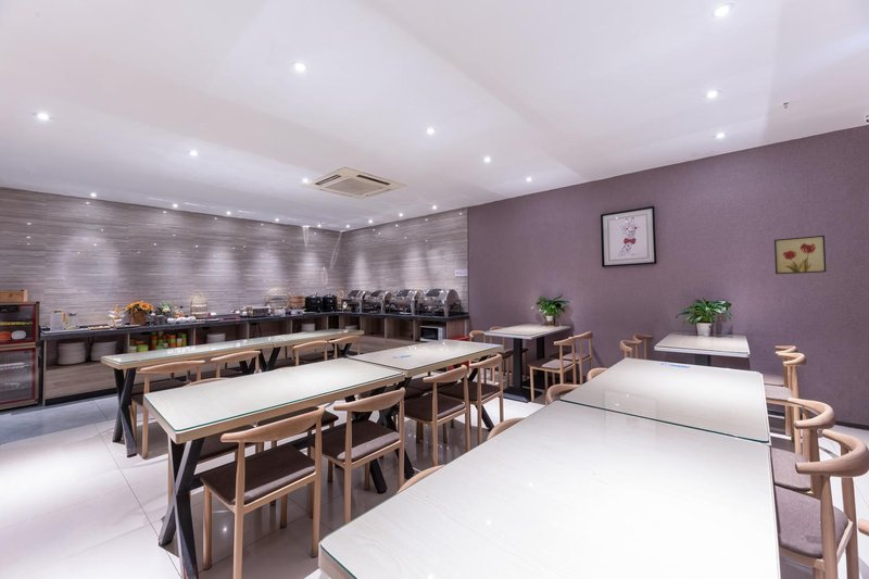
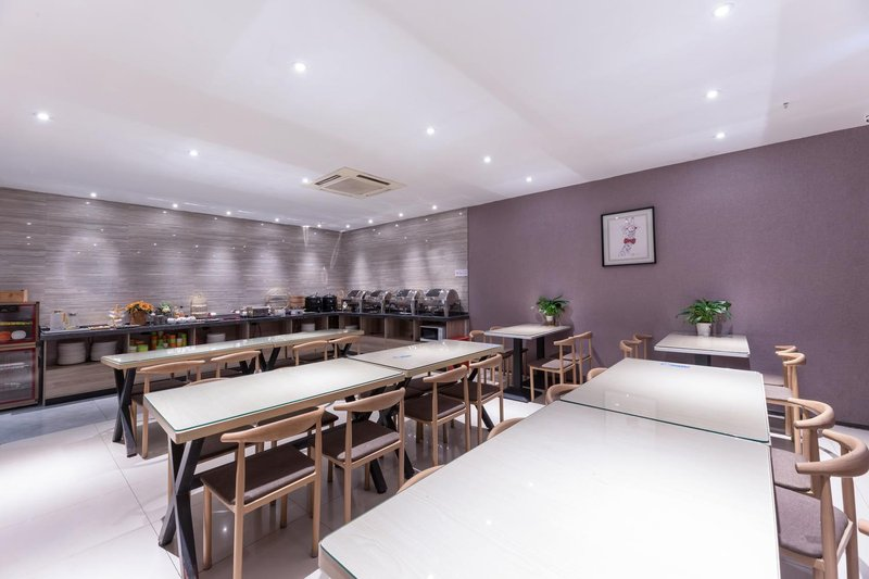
- wall art (798, 255)
